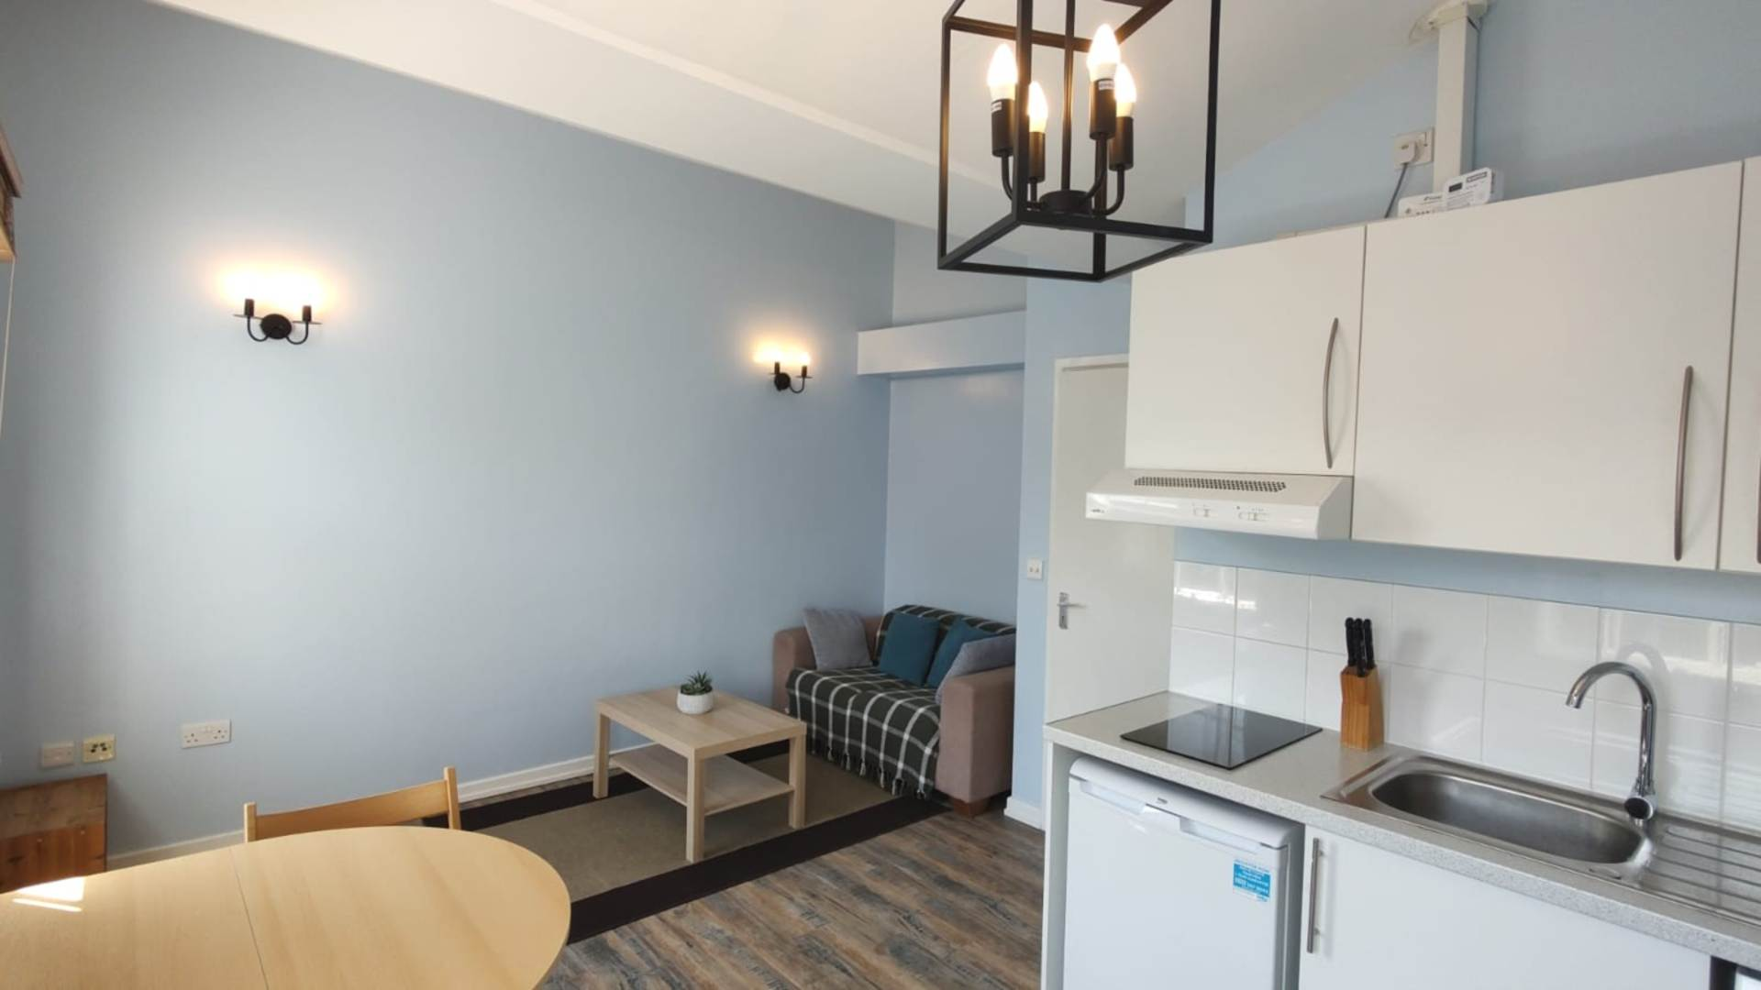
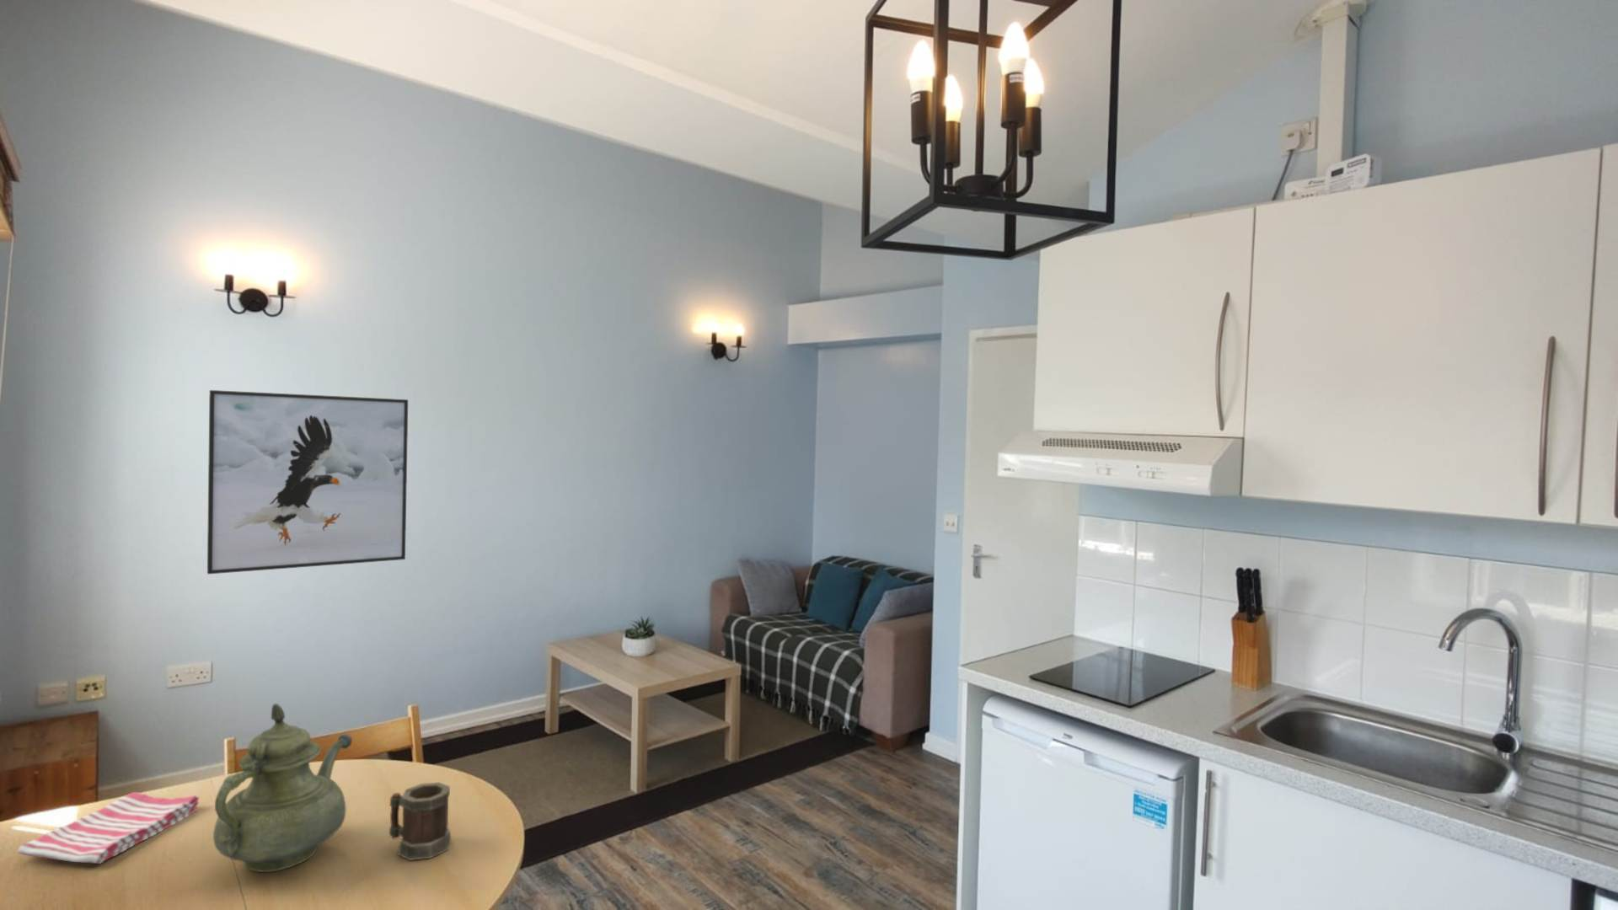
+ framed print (314, 480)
+ dish towel (113, 824)
+ mug (420, 818)
+ teapot (289, 774)
